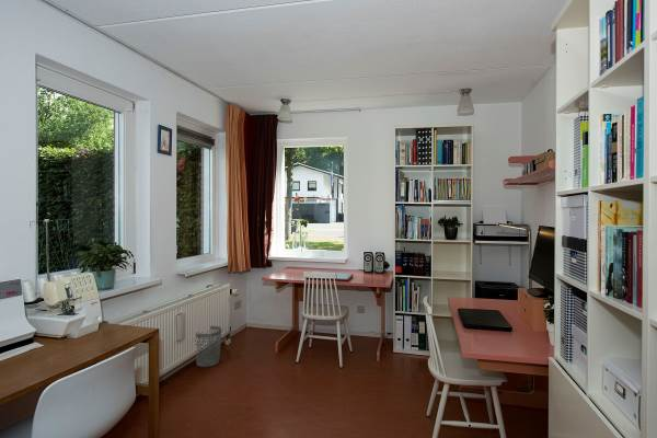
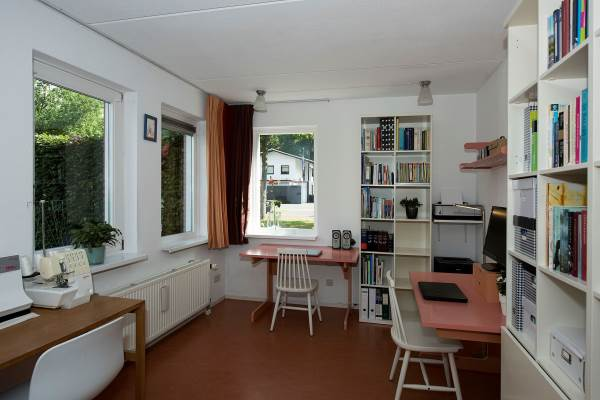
- wastebasket (207, 346)
